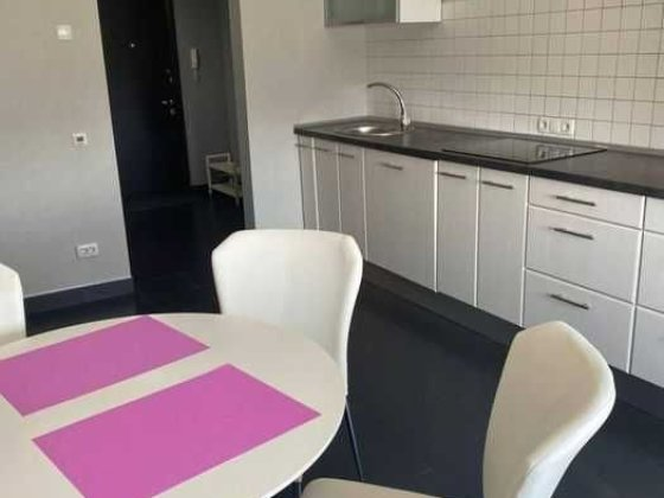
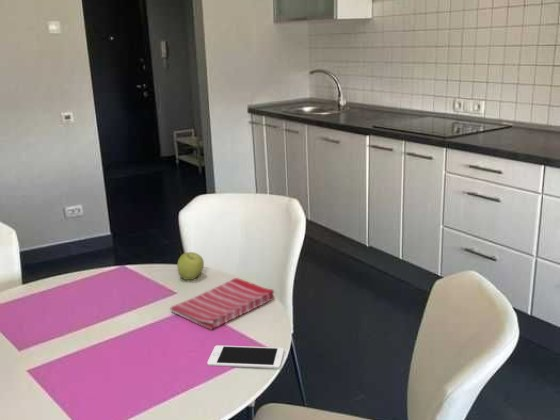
+ cell phone (246, 356)
+ dish towel (224, 300)
+ apple (190, 265)
